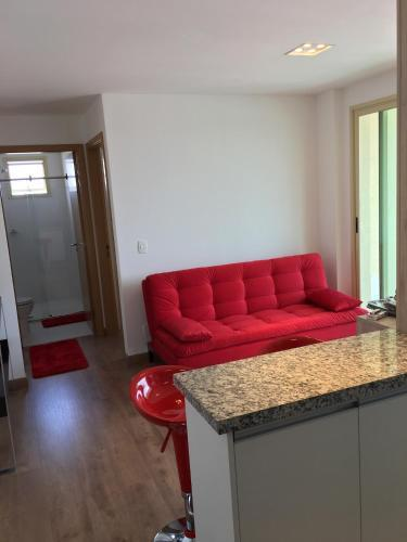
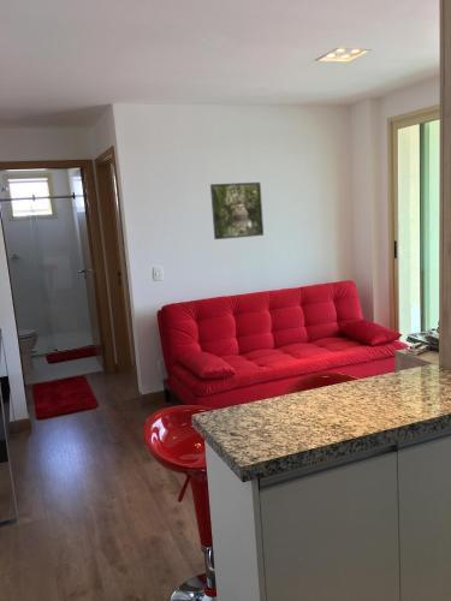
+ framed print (237, 210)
